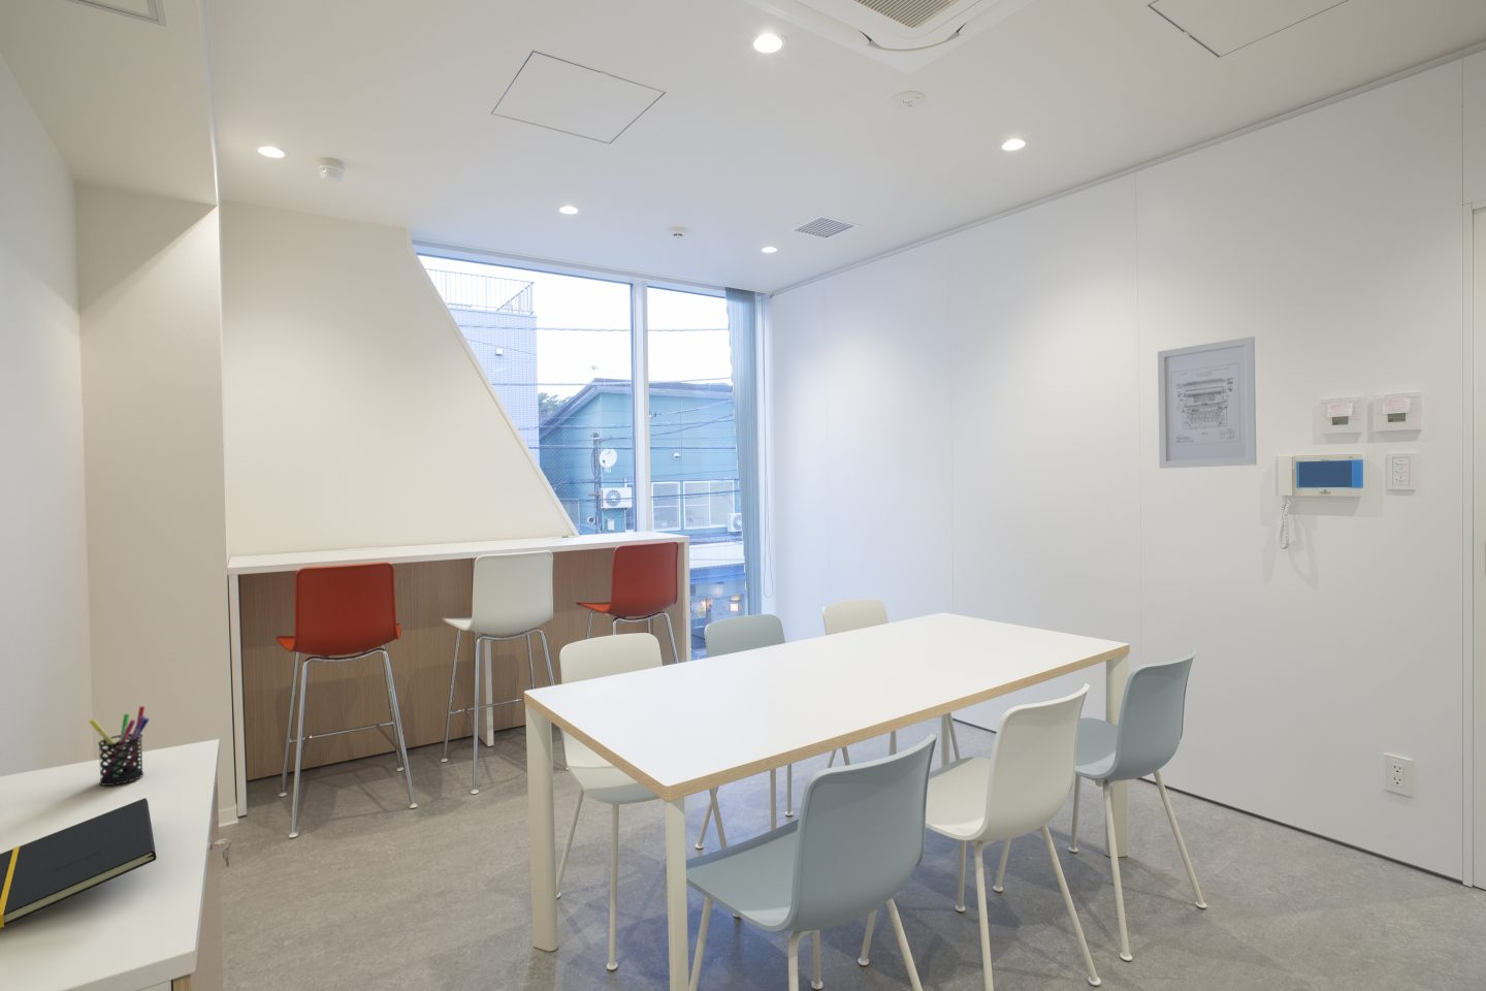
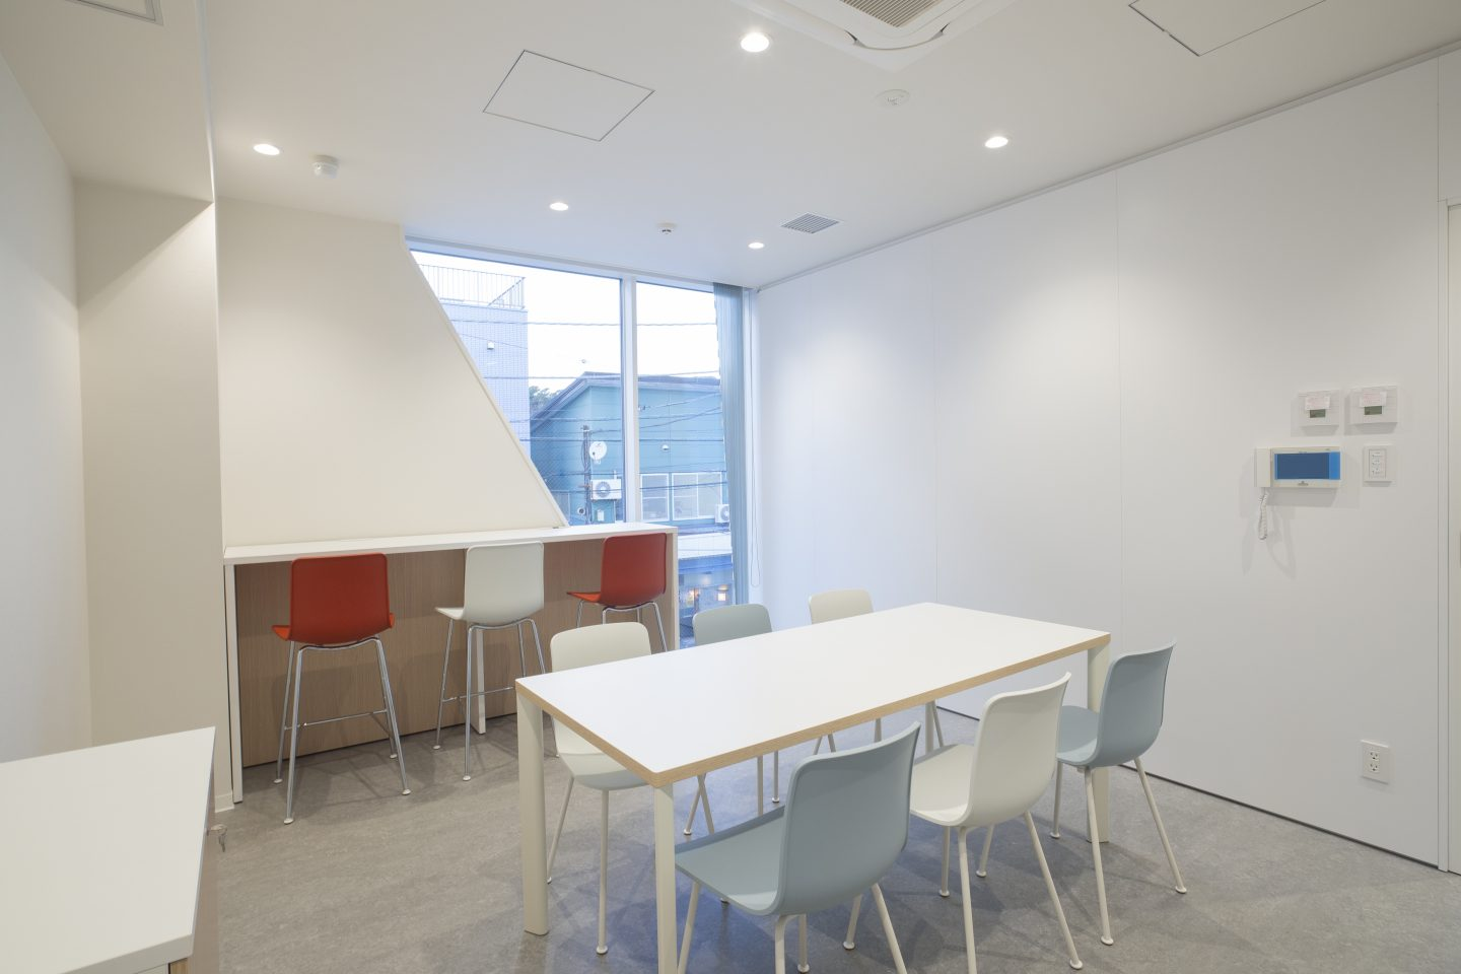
- pen holder (124, 742)
- wall art (1204, 405)
- notepad (74, 857)
